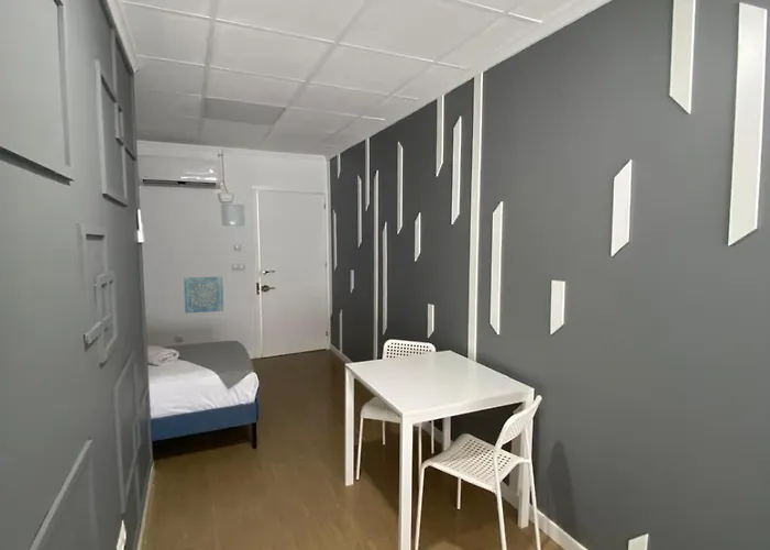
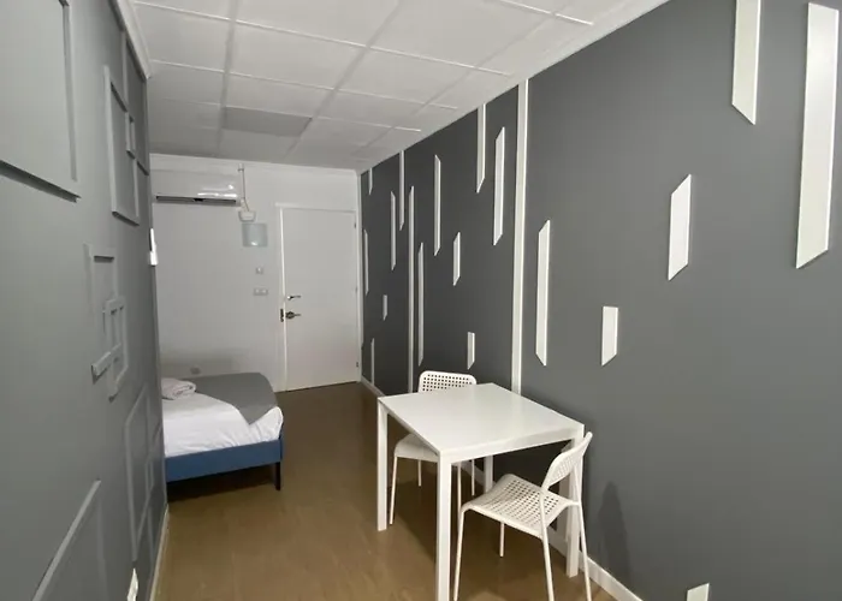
- wall art (204, 294)
